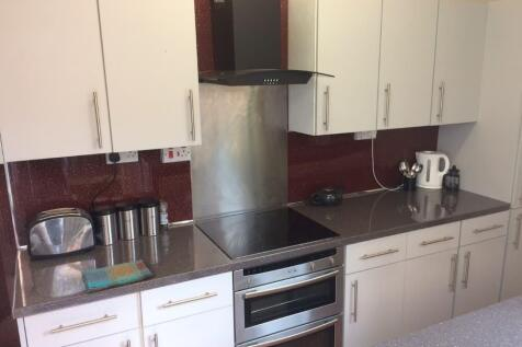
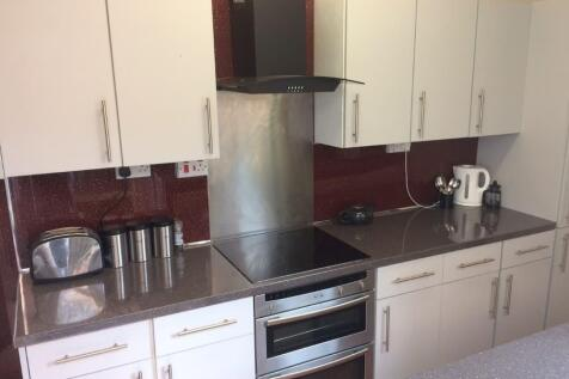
- dish towel (116, 274)
